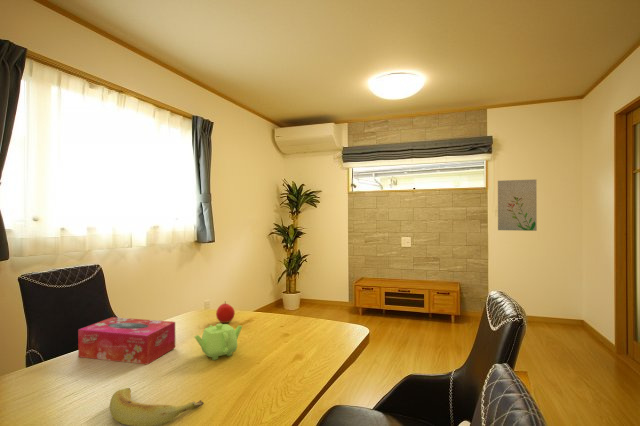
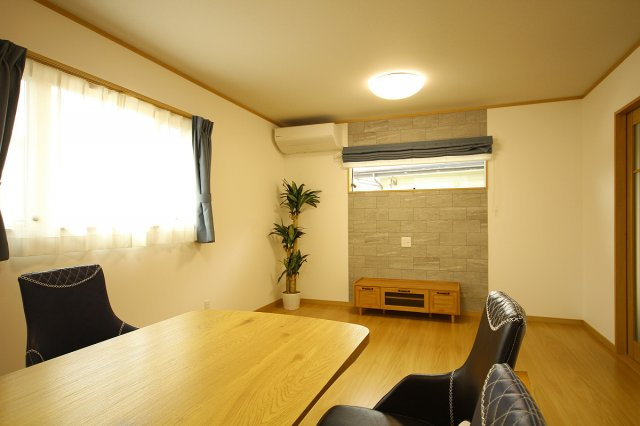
- teapot (218, 338)
- tissue box (128, 338)
- banana (156, 405)
- wall art (516, 205)
- fruit (225, 311)
